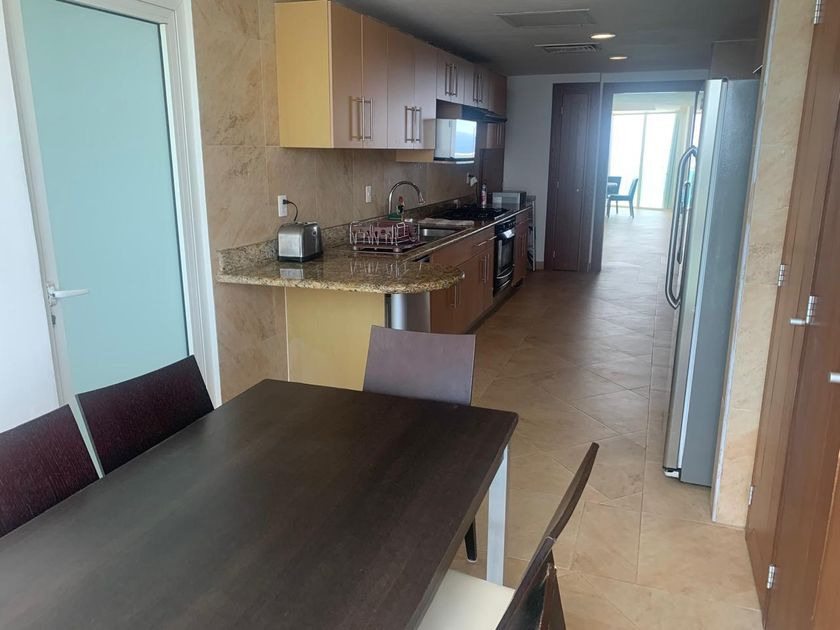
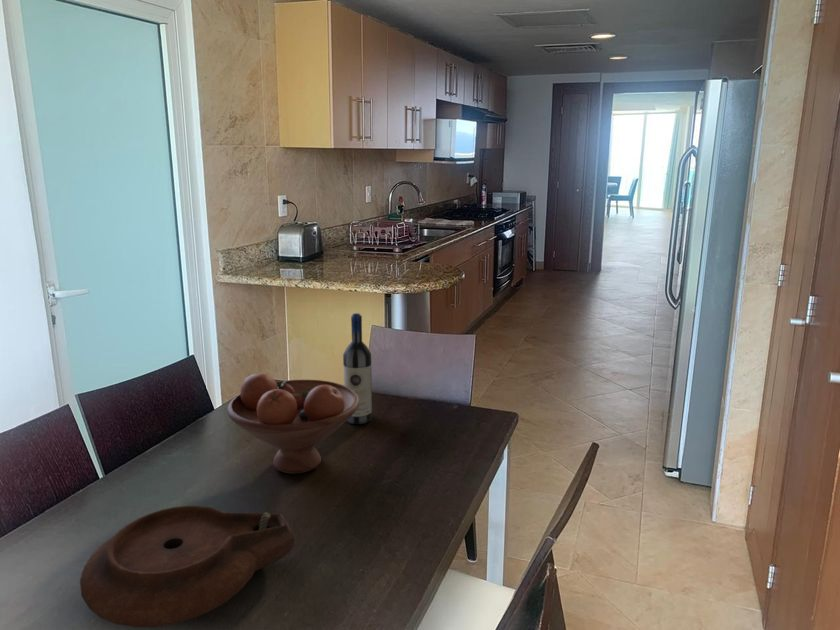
+ wine bottle (357, 367)
+ fruit bowl (295, 420)
+ plate (186, 561)
